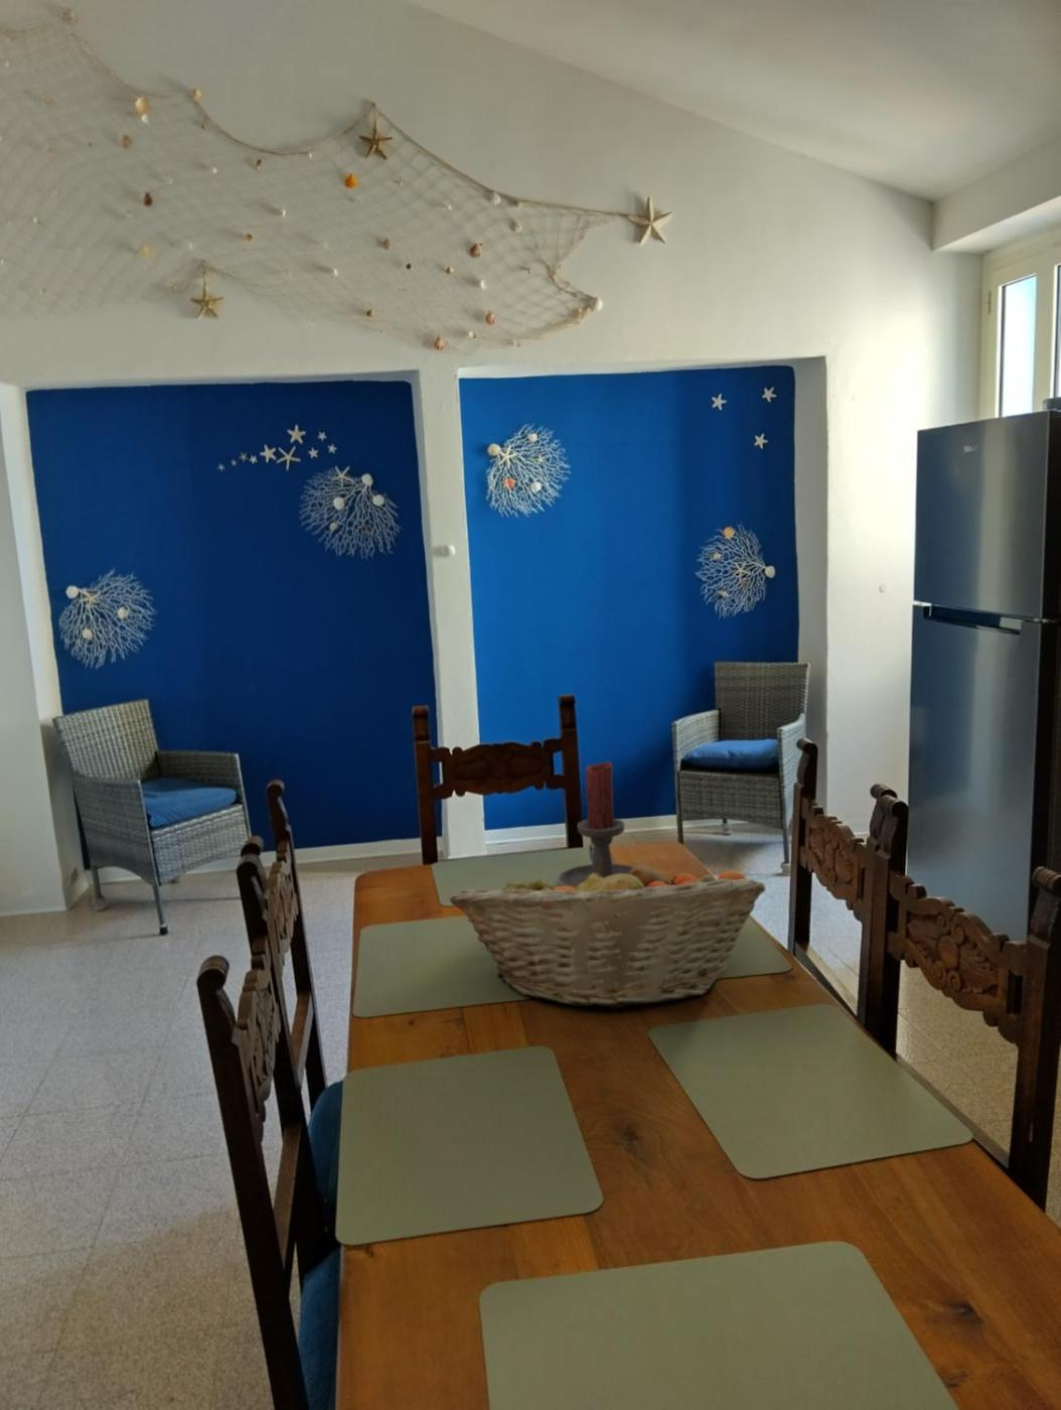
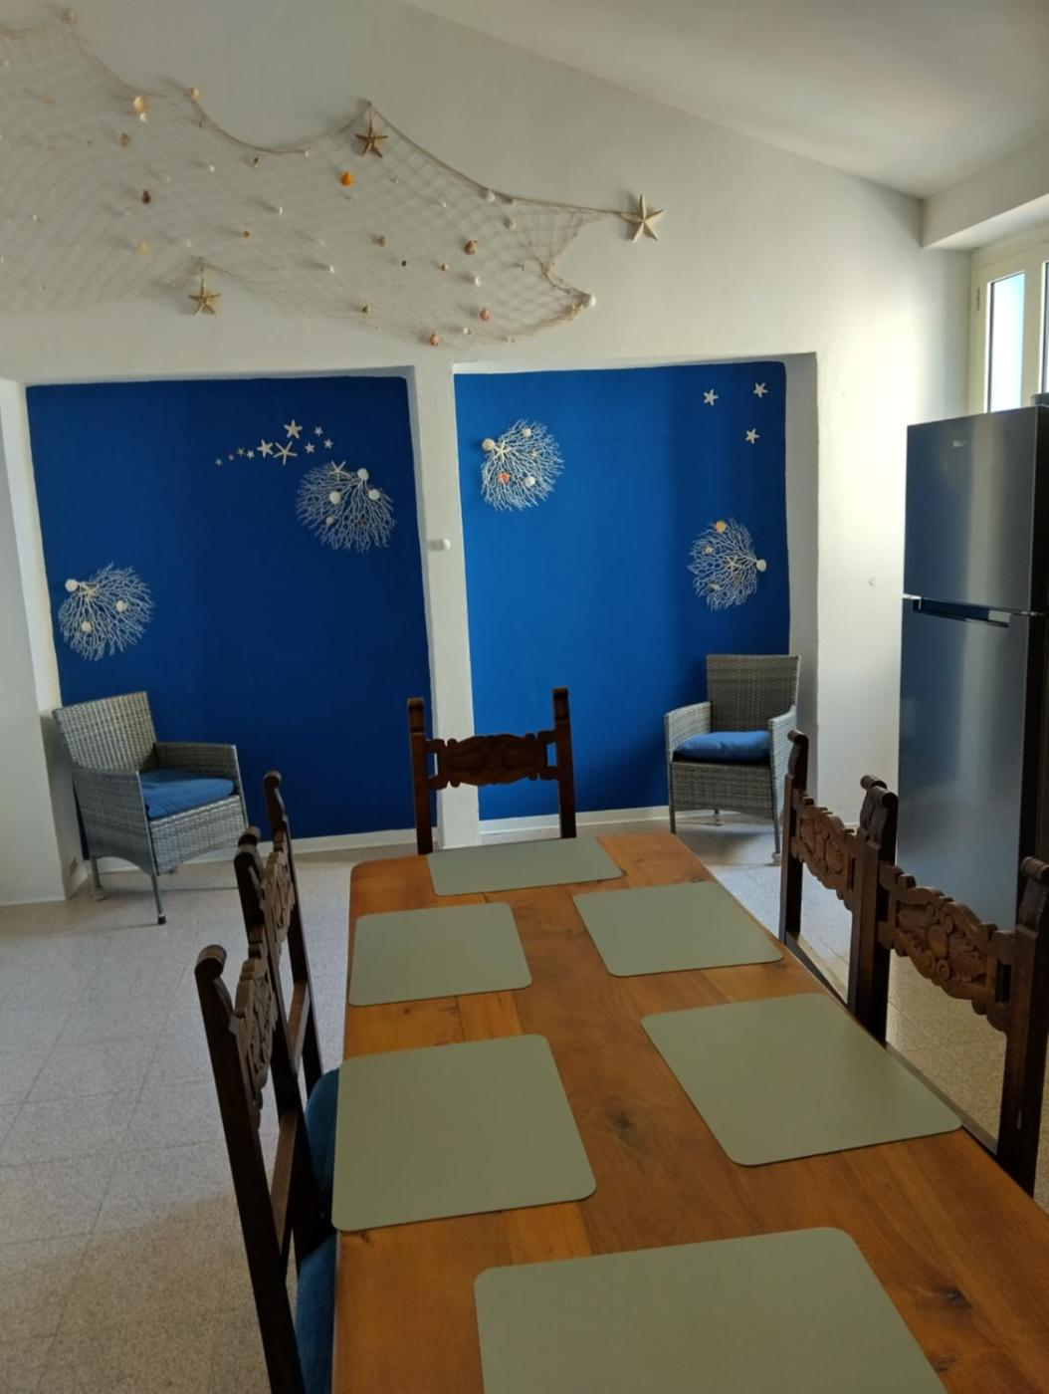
- candle holder (598, 821)
- fruit basket (607, 915)
